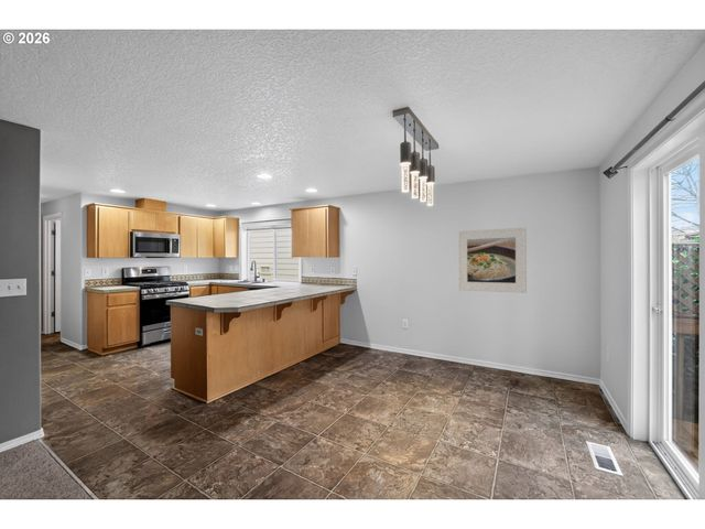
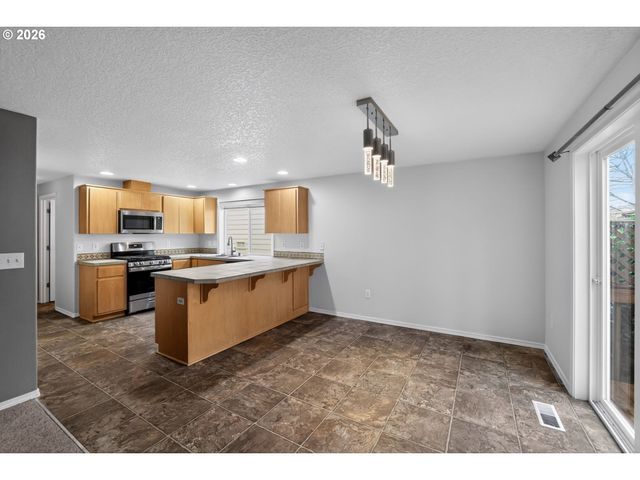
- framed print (490, 260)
